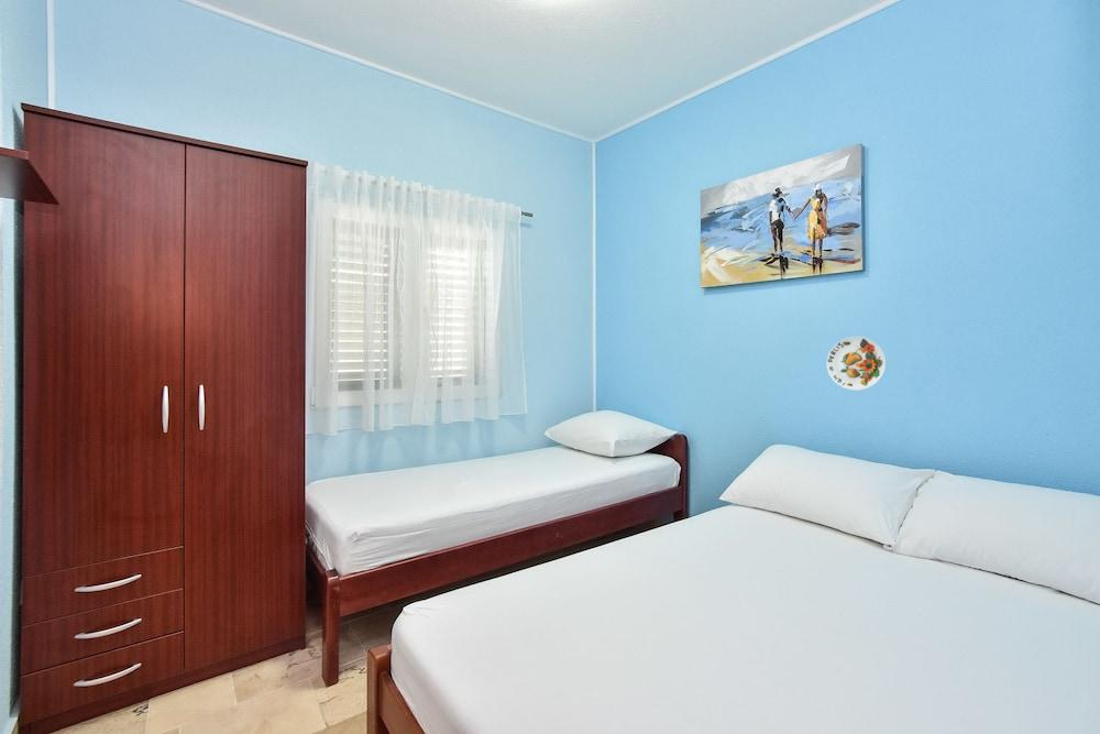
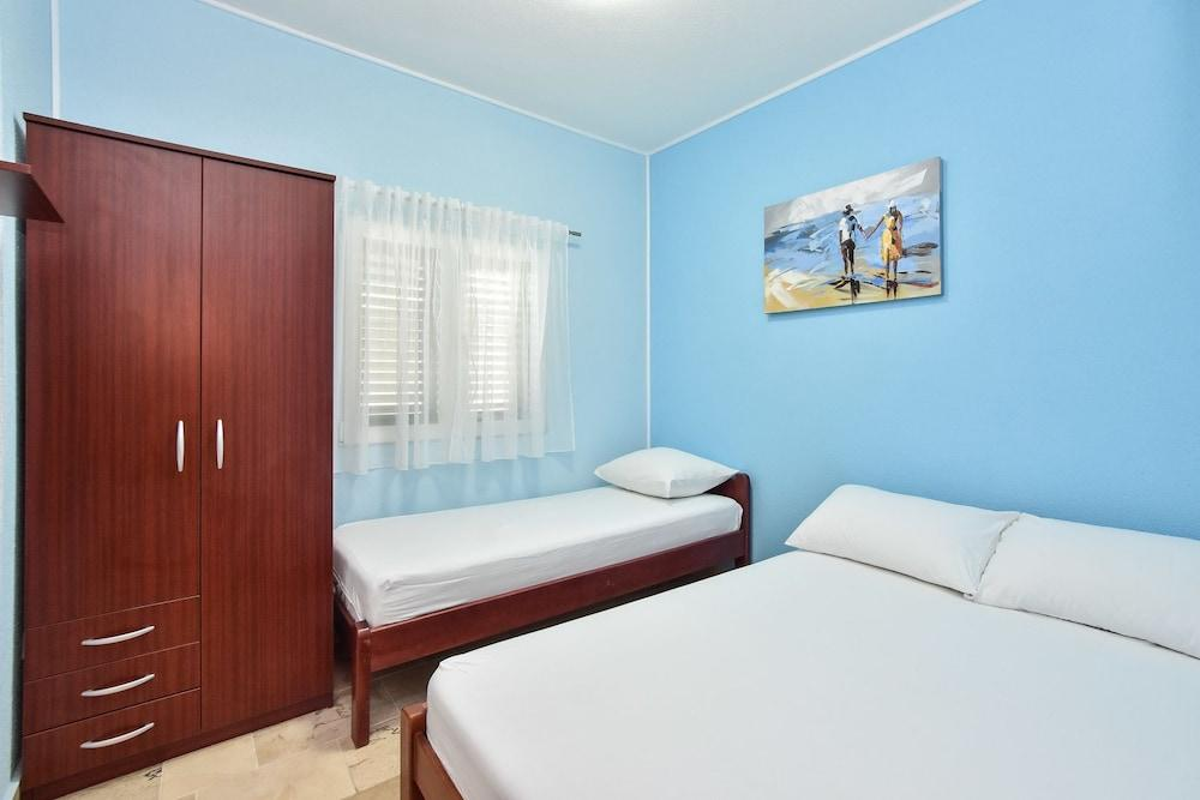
- decorative plate (855, 363)
